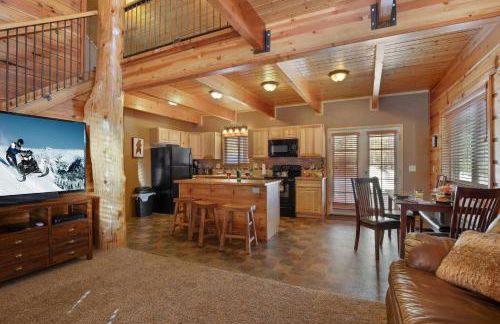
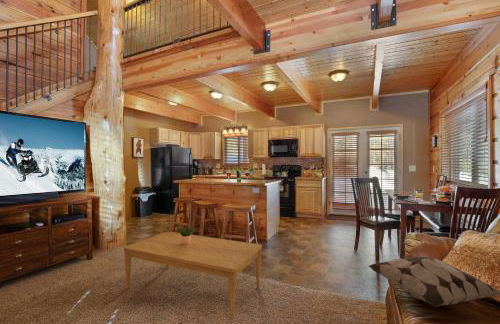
+ potted plant (185, 230)
+ coffee table (193, 267)
+ decorative pillow (428, 277)
